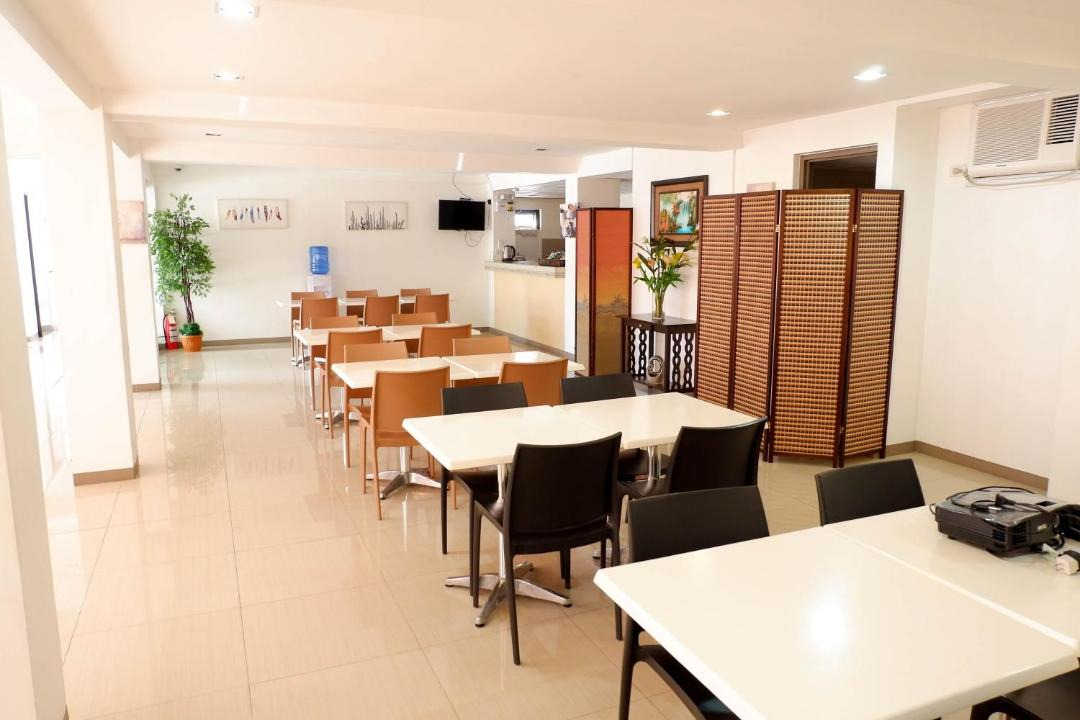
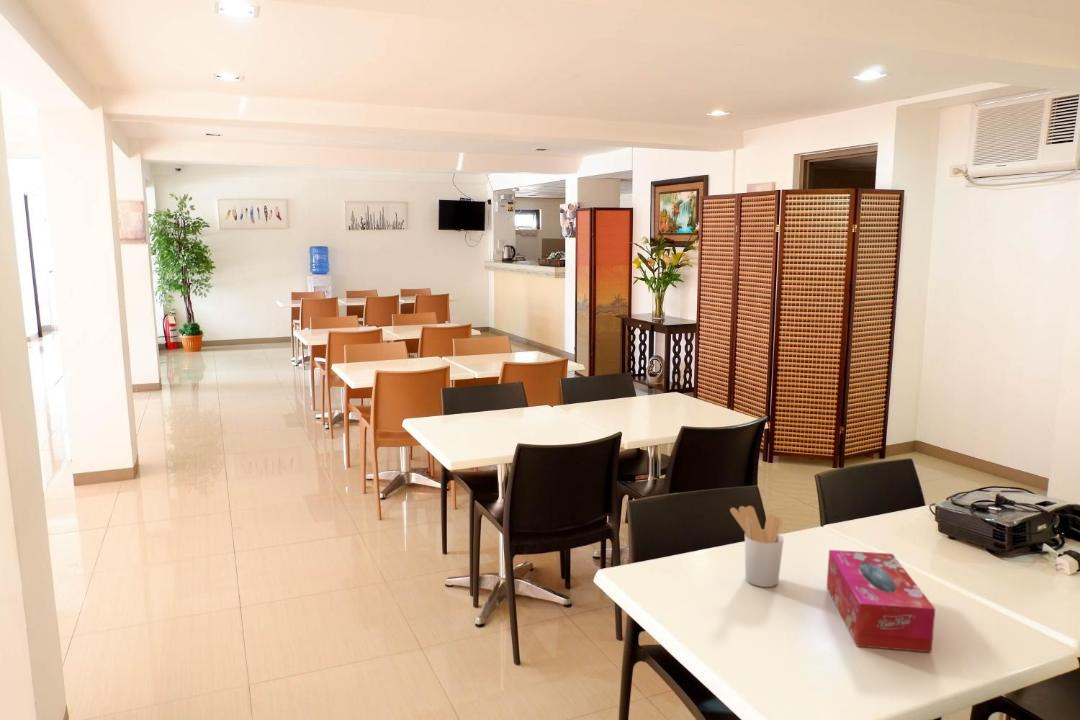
+ tissue box (876, 596)
+ utensil holder (756, 543)
